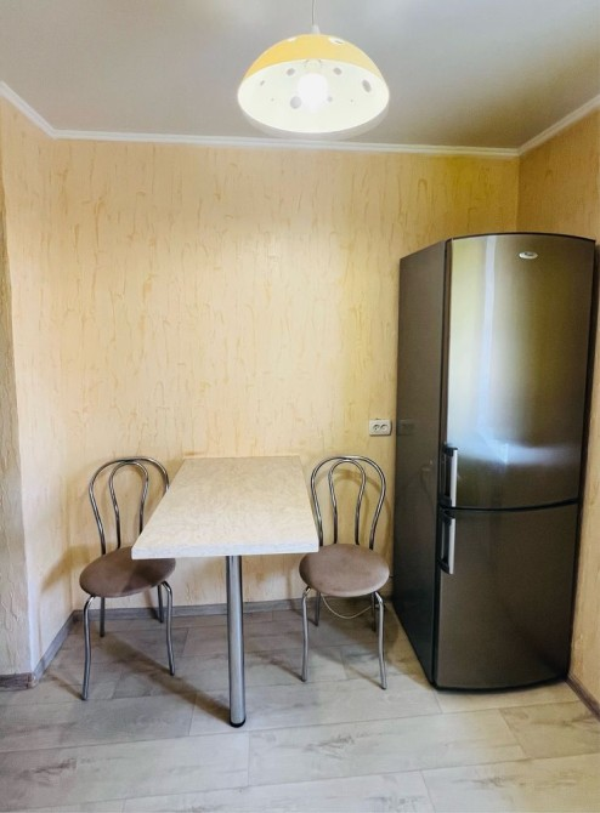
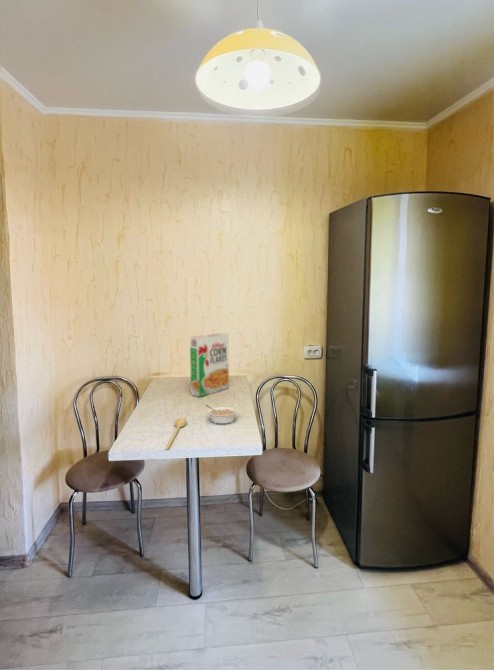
+ cereal box (210, 363)
+ legume (221, 415)
+ spoon (175, 432)
